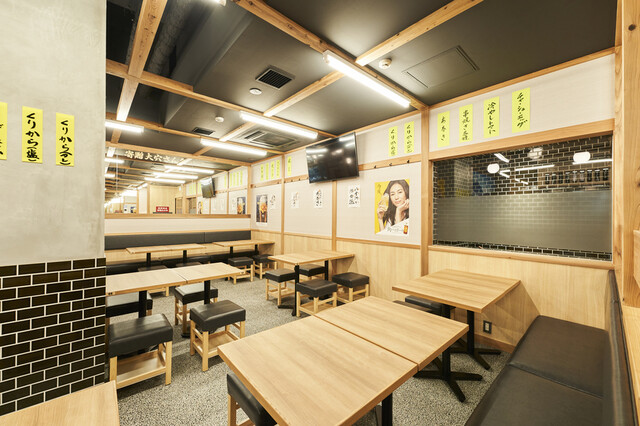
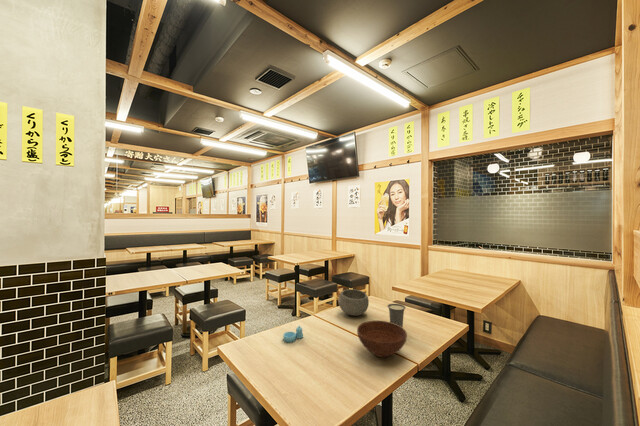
+ cup (396, 318)
+ bowl (381, 341)
+ bowl (353, 303)
+ salt and pepper shaker set (293, 333)
